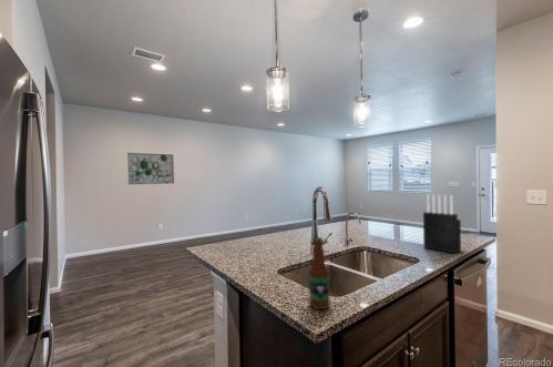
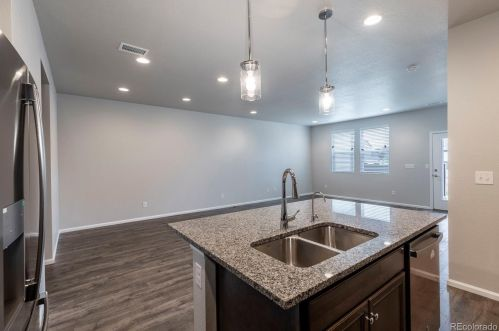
- knife block (442, 221)
- wall art (152, 169)
- bottle (318, 272)
